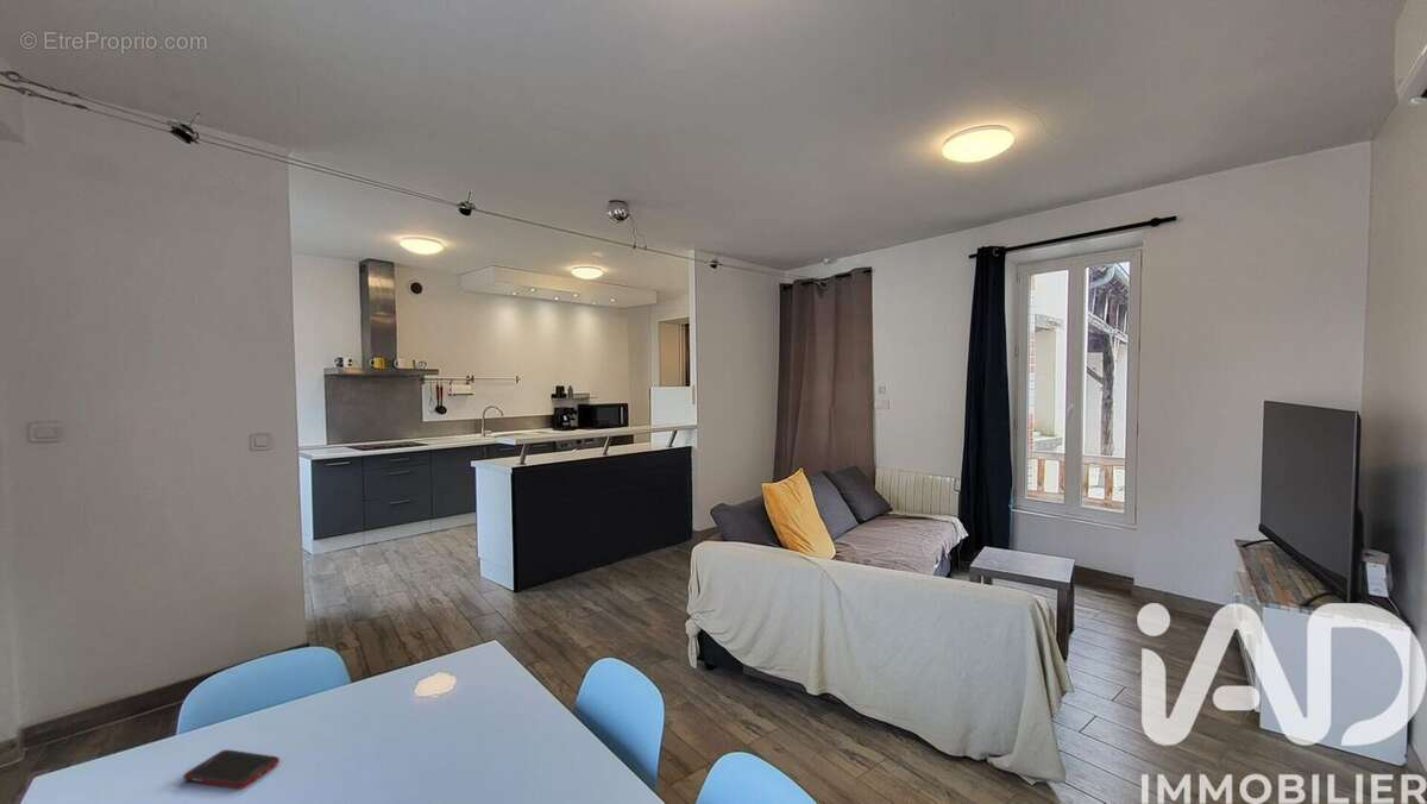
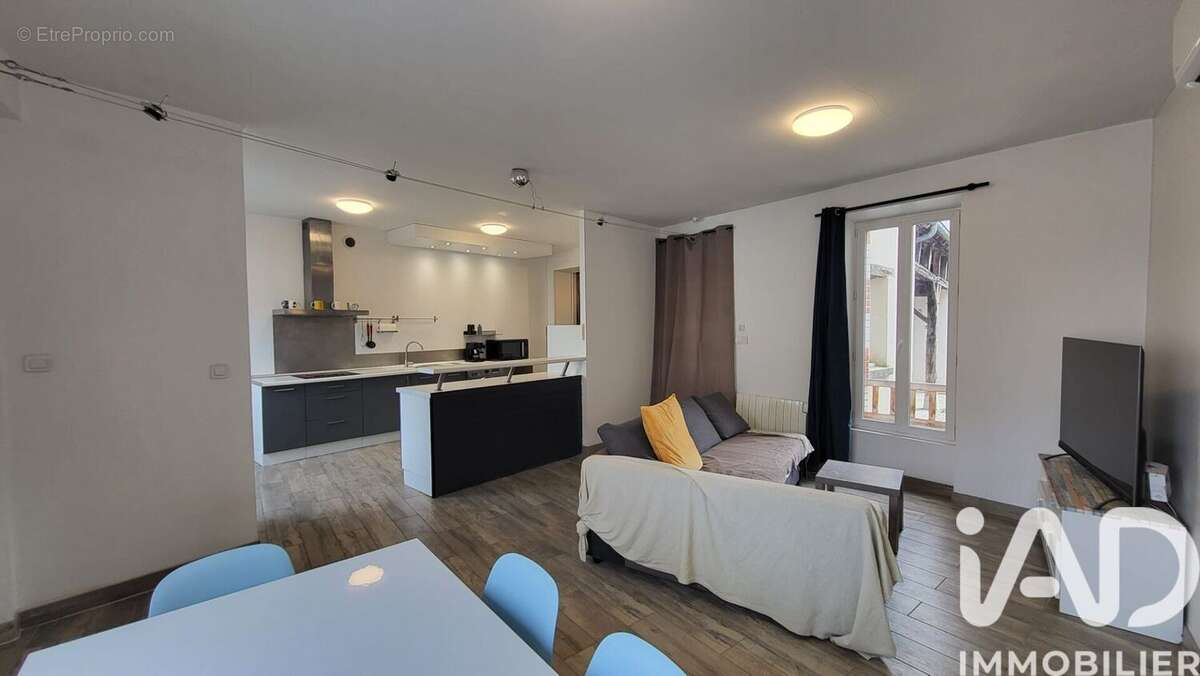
- cell phone (232, 768)
